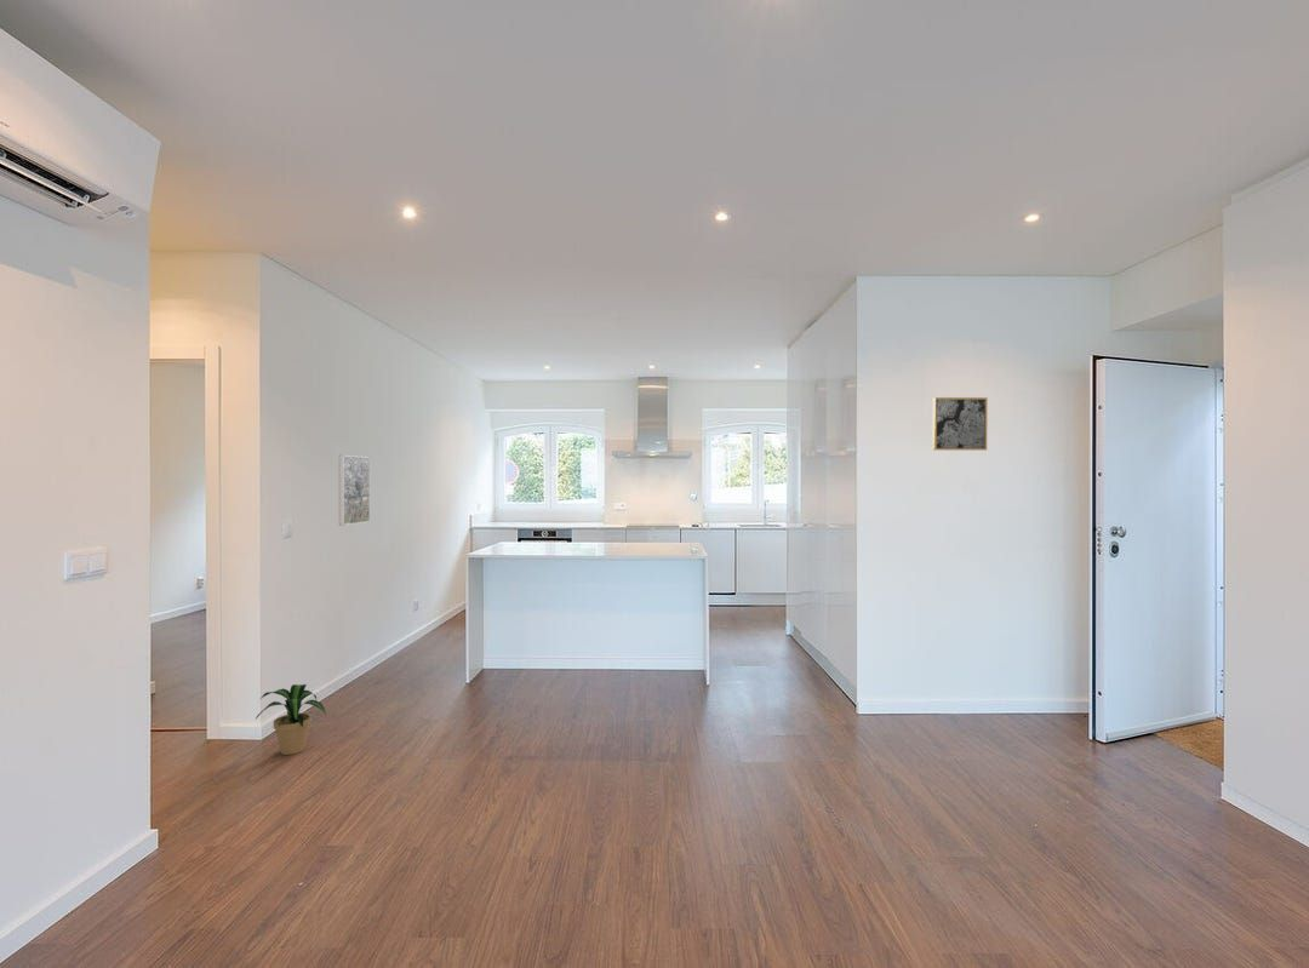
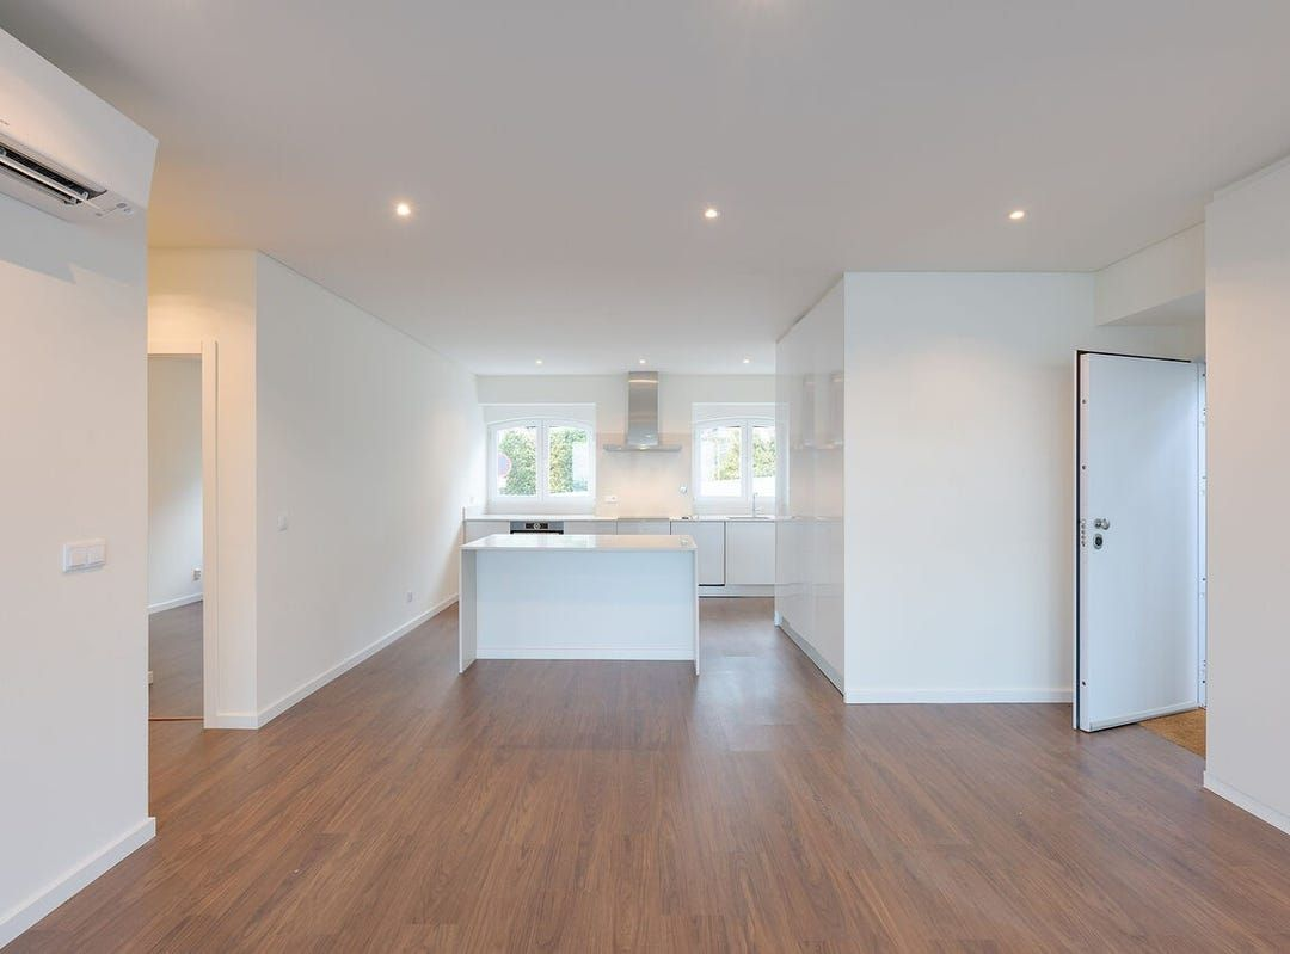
- potted plant (292, 720)
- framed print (354, 489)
- wall art (960, 423)
